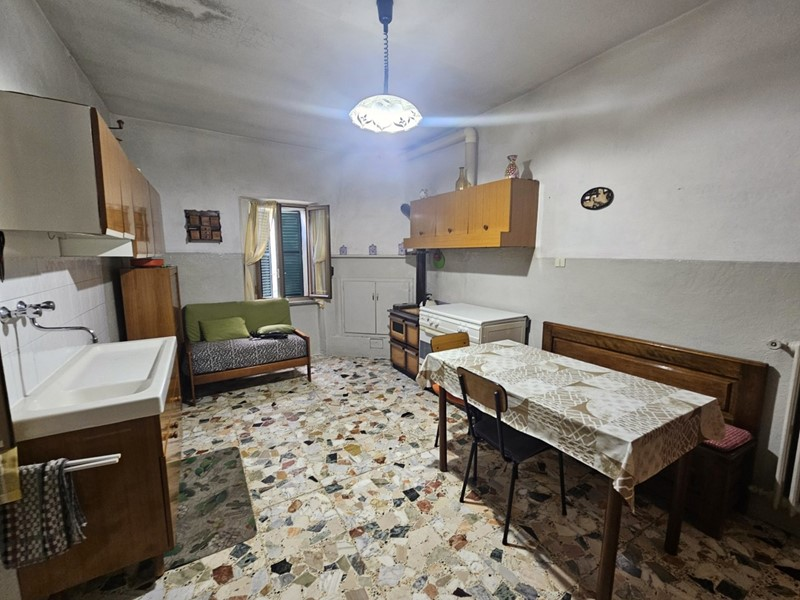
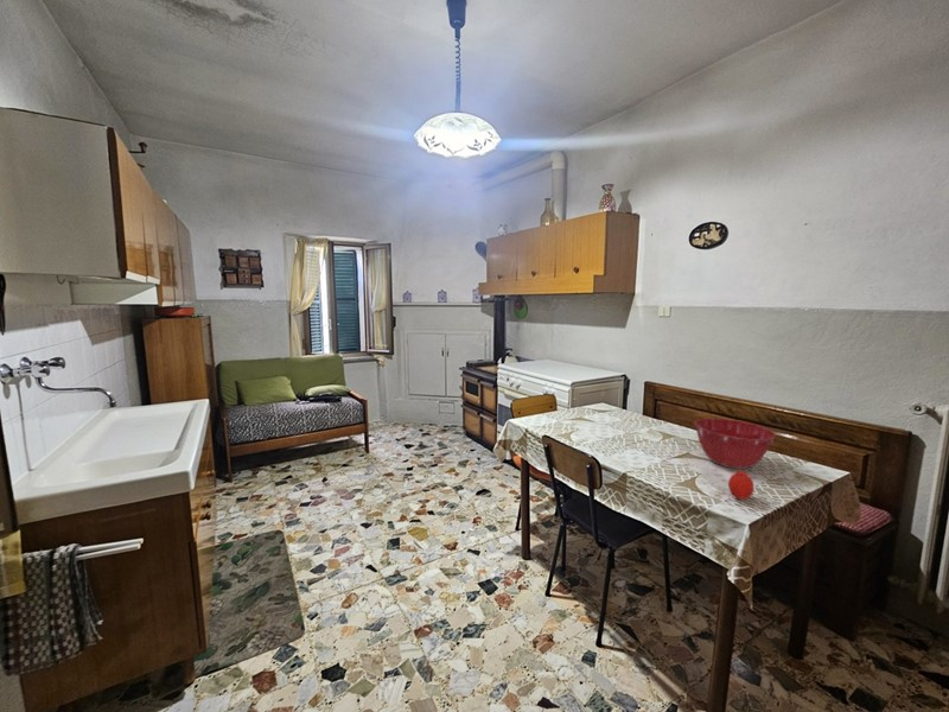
+ fruit (740, 483)
+ mixing bowl (731, 445)
